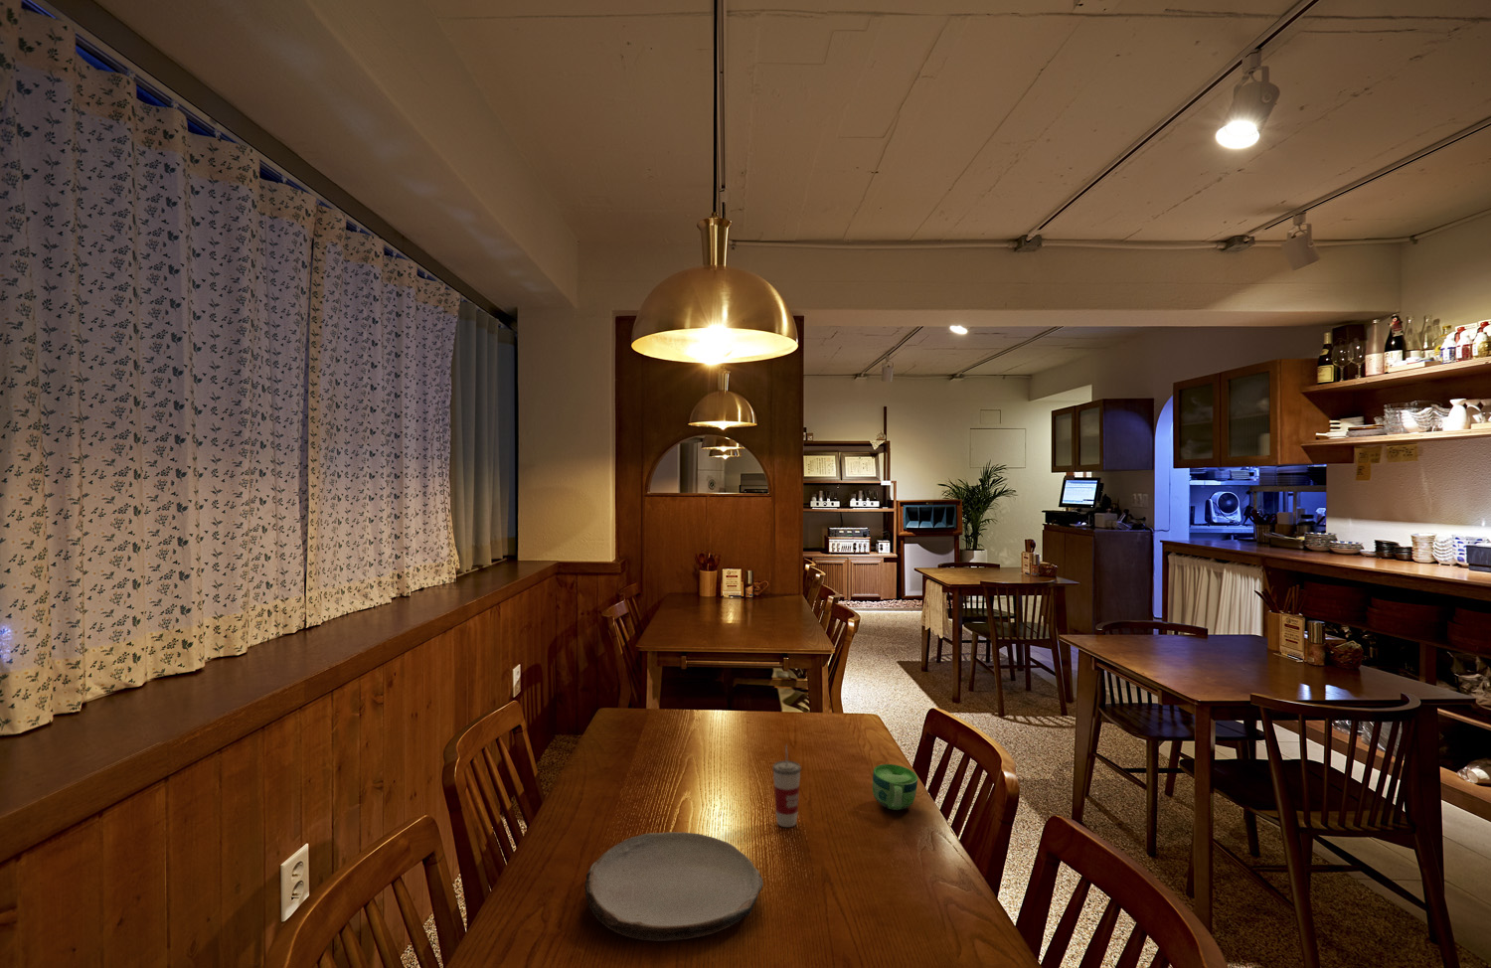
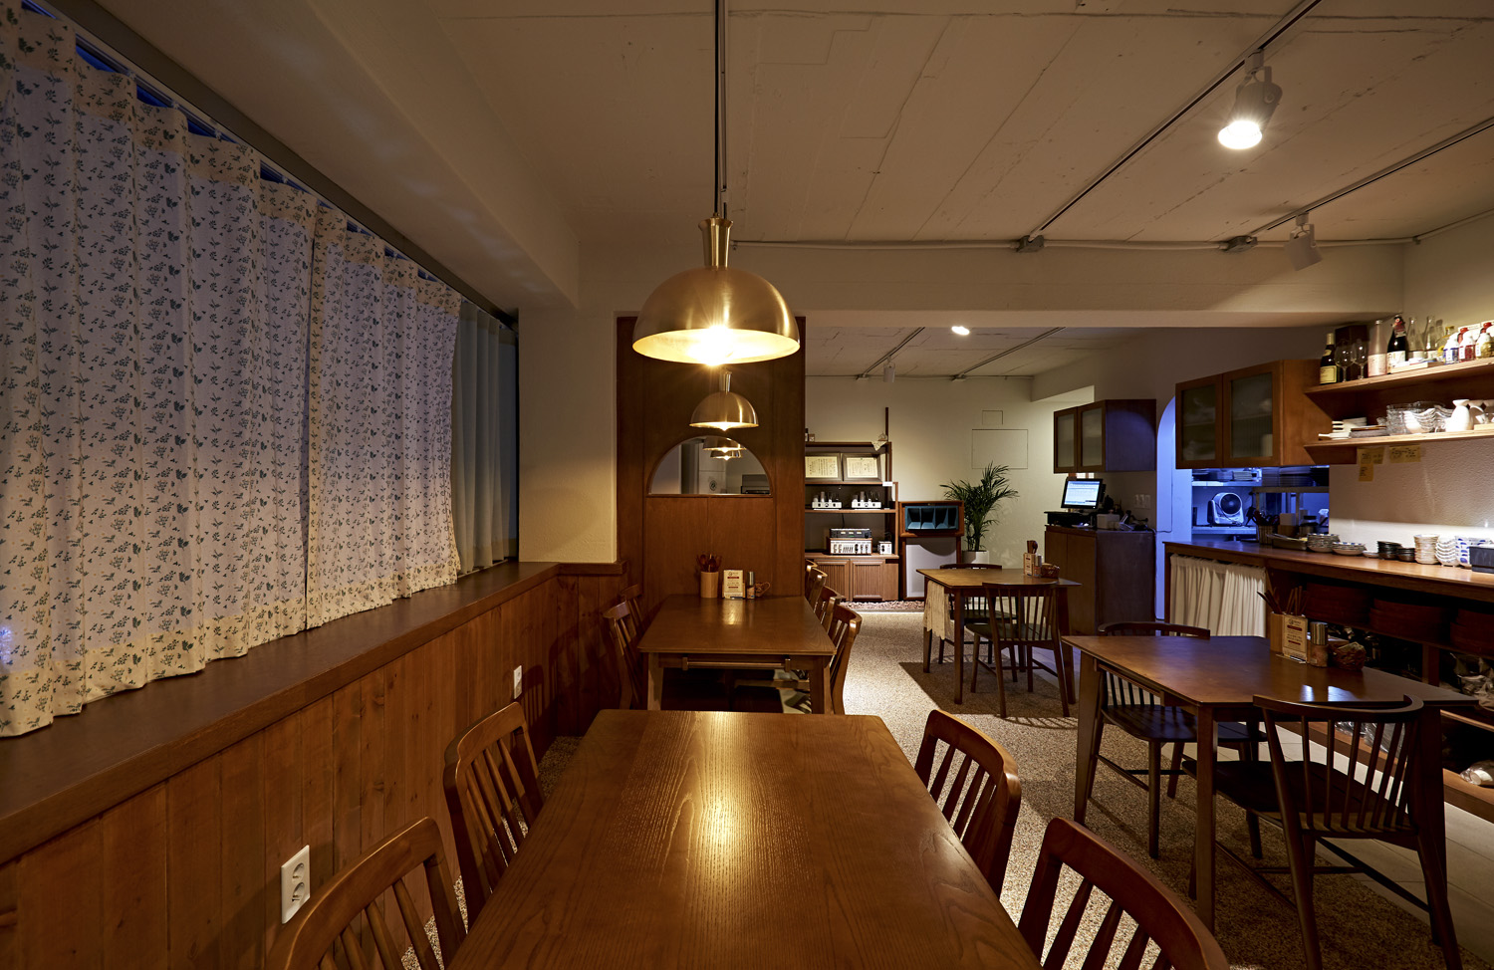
- cup (897, 791)
- plate (674, 883)
- cup (787, 784)
